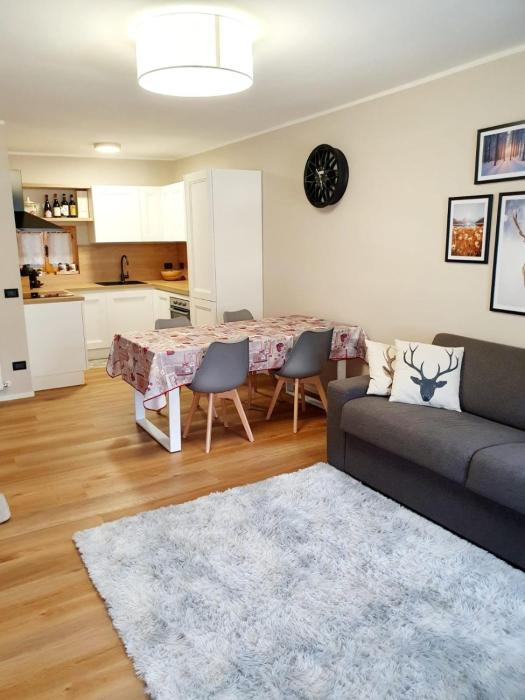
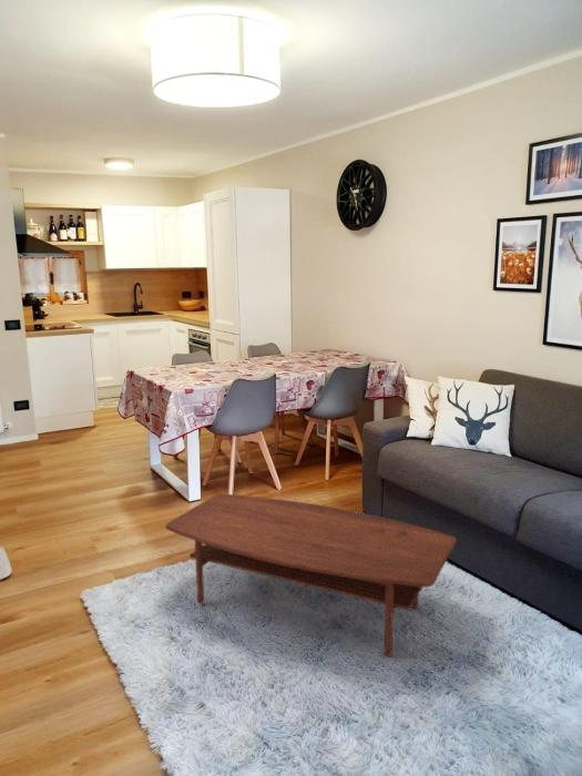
+ coffee table (306, 568)
